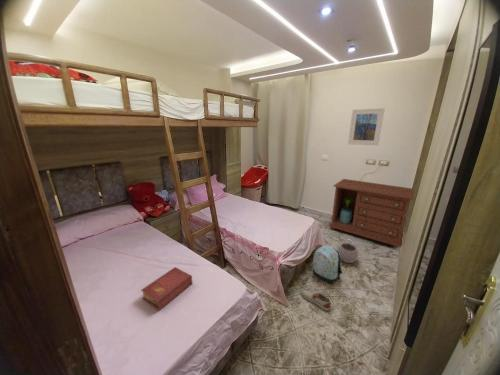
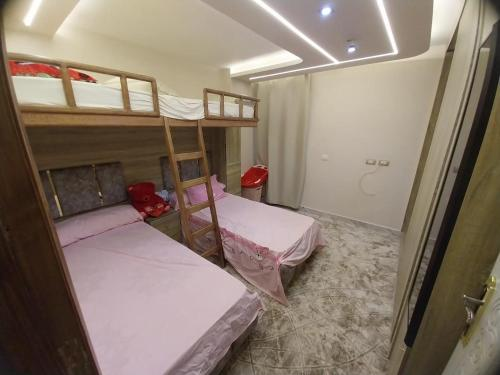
- shoe (315, 296)
- dresser (368, 210)
- book (168, 286)
- plant pot (348, 250)
- backpack (326, 262)
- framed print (365, 127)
